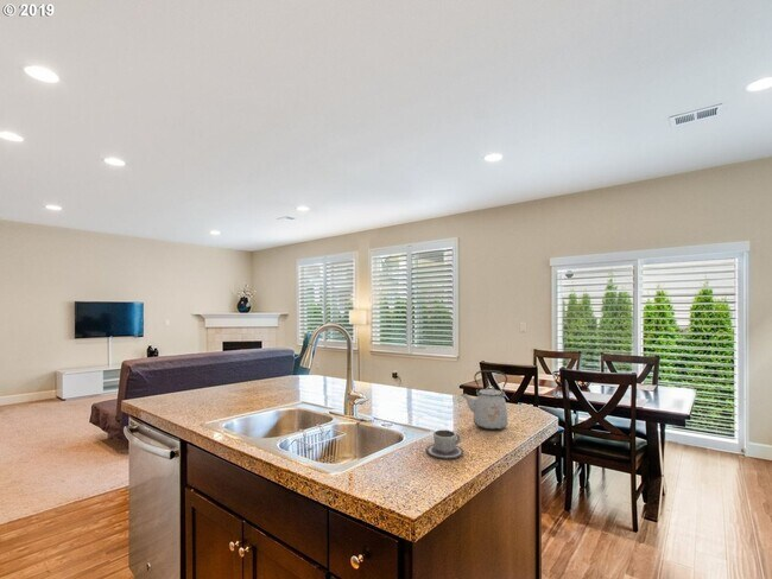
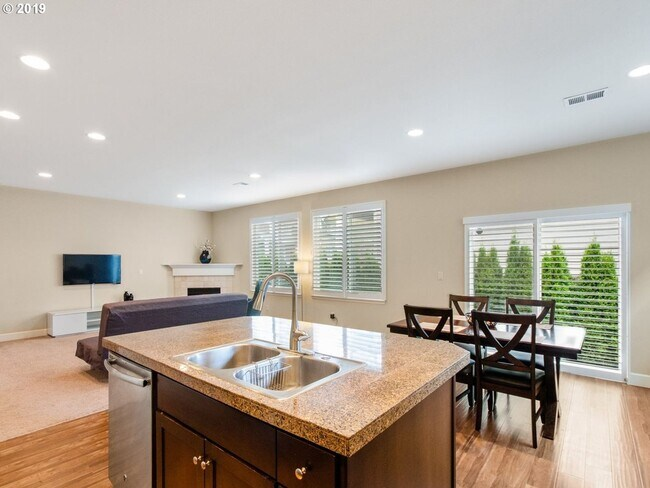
- cup (444, 443)
- kettle (483, 397)
